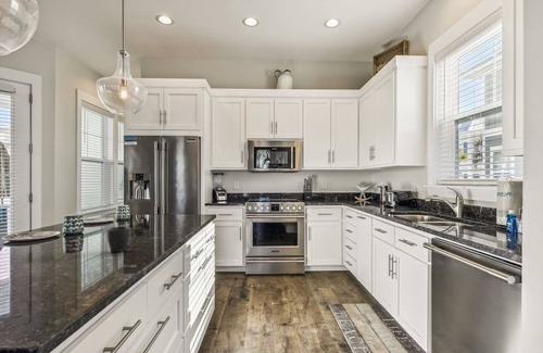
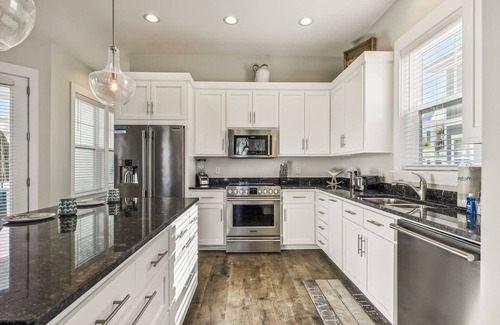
- mug (123, 238)
